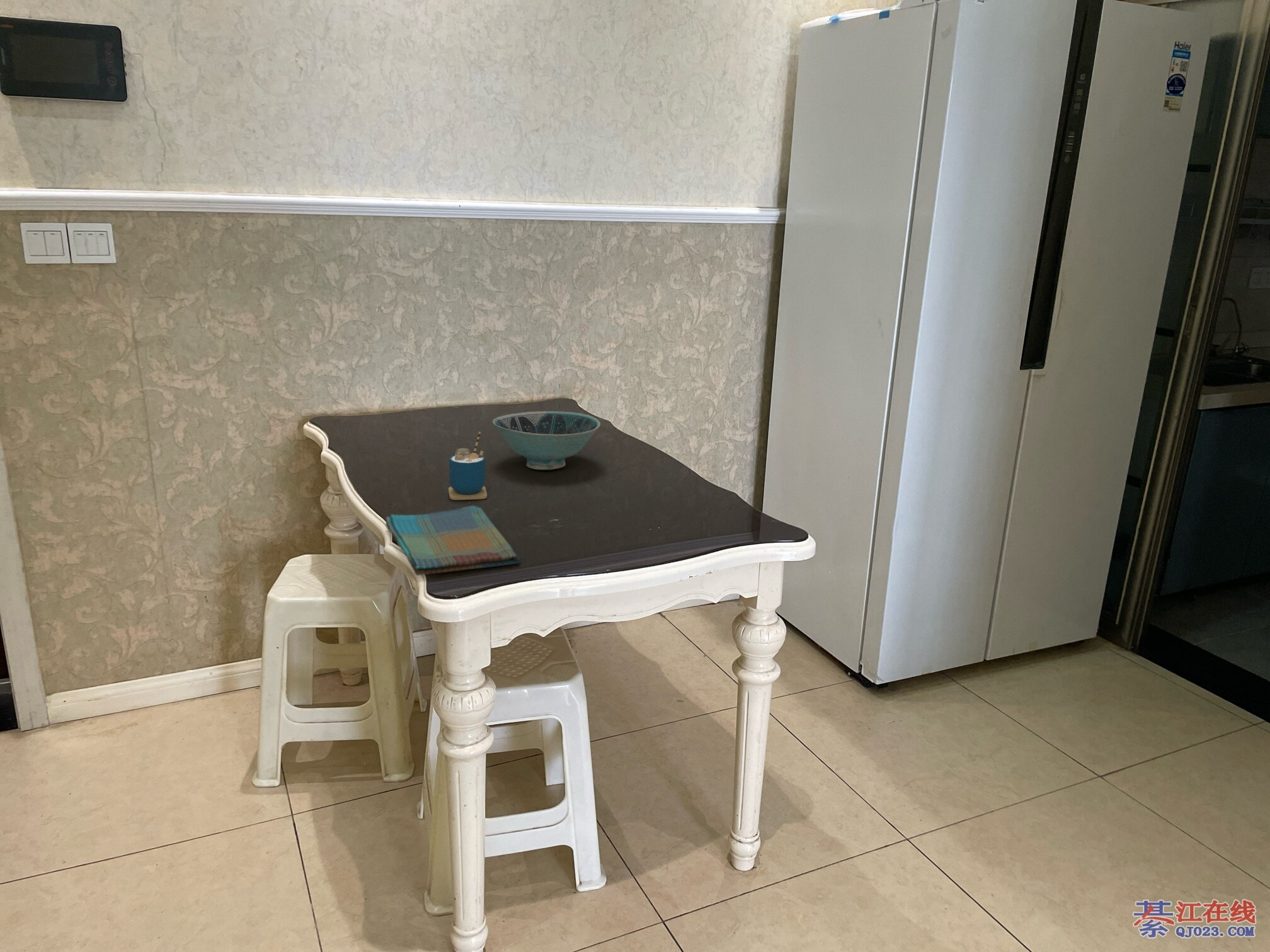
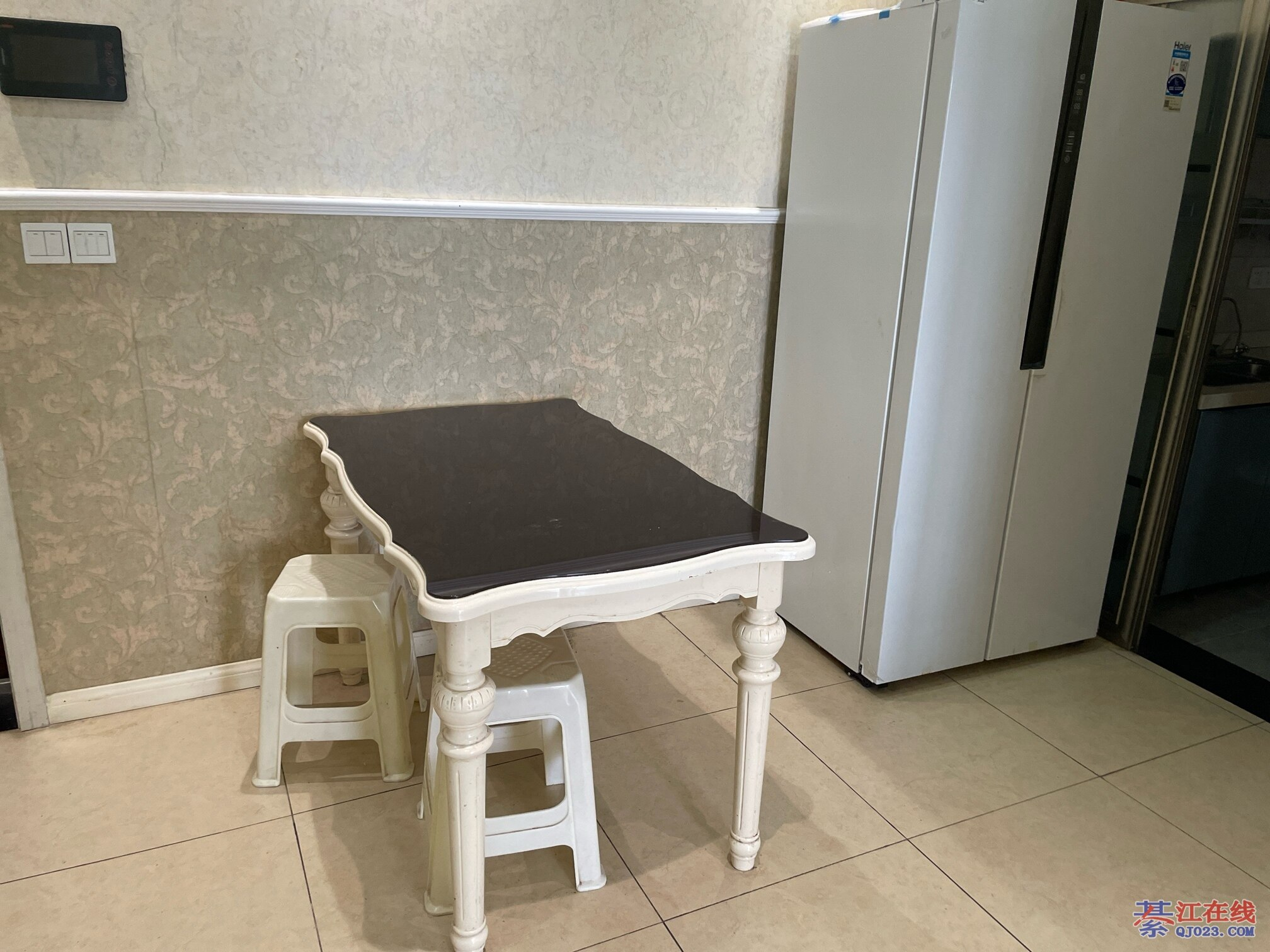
- dish towel (450, 538)
- bowl (546, 443)
- cup (467, 463)
